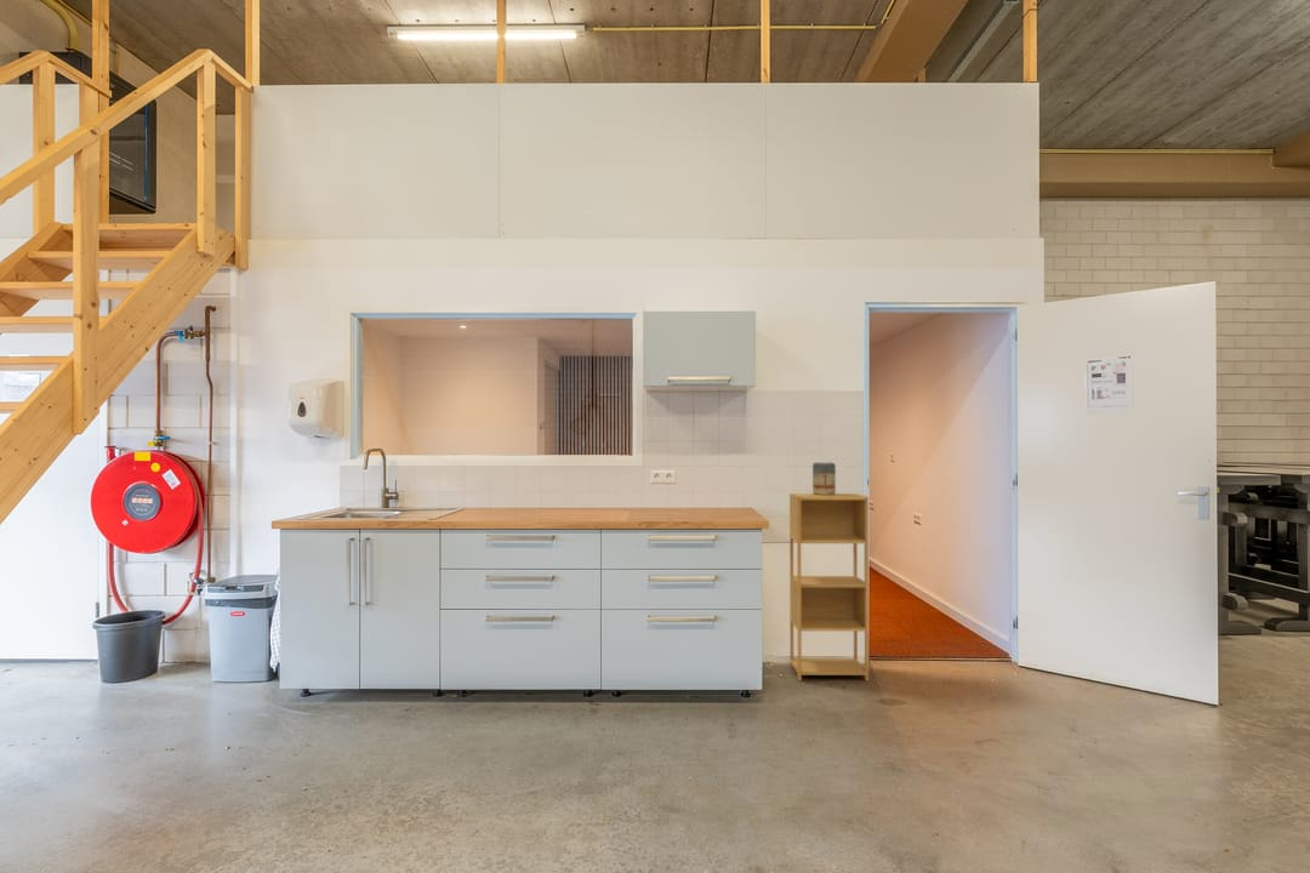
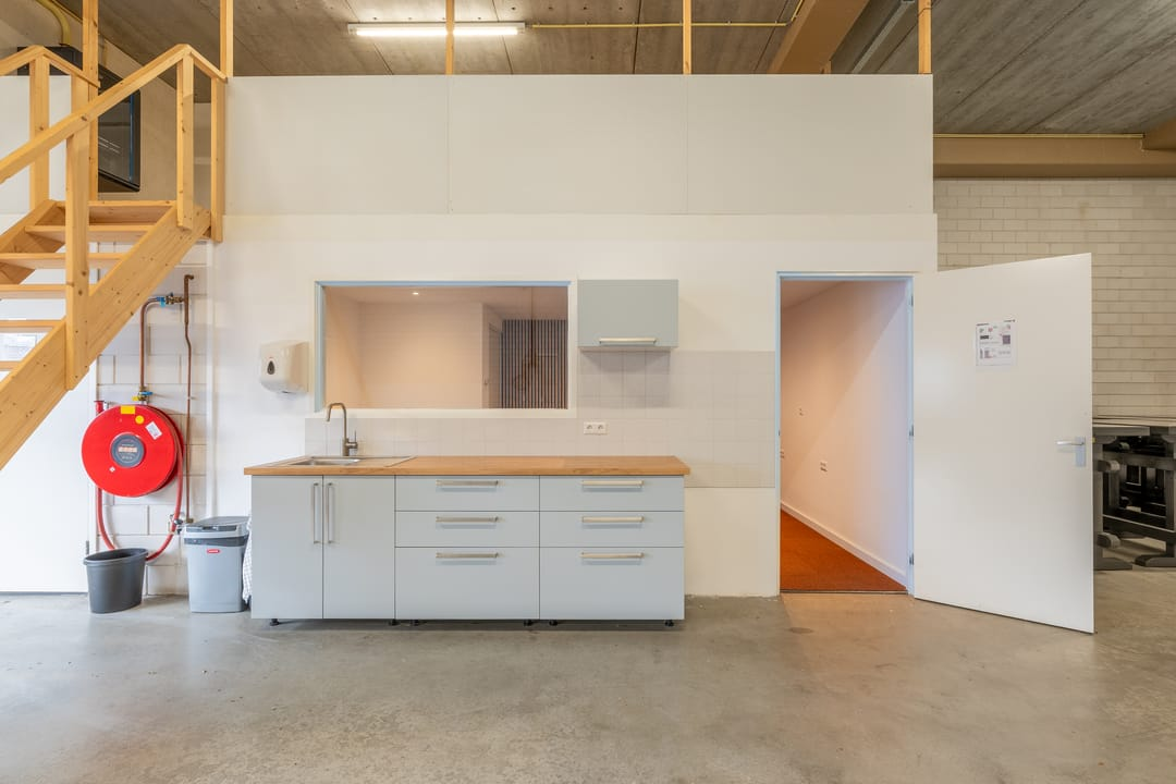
- shelving unit (827, 583)
- canister (824, 478)
